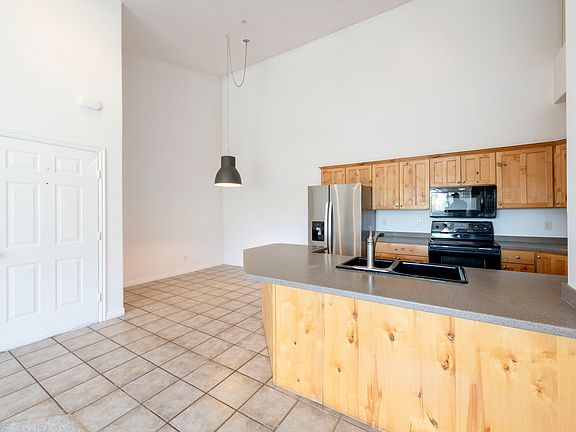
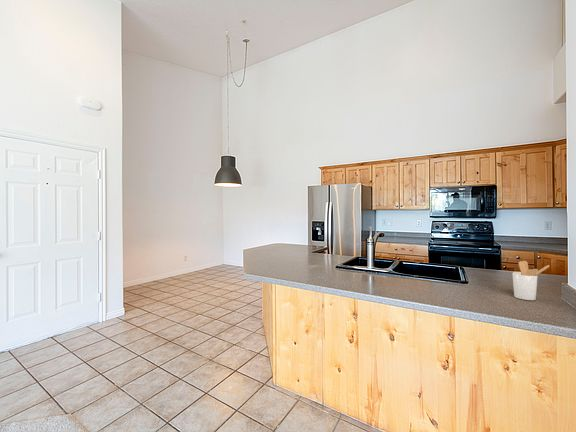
+ utensil holder (531, 280)
